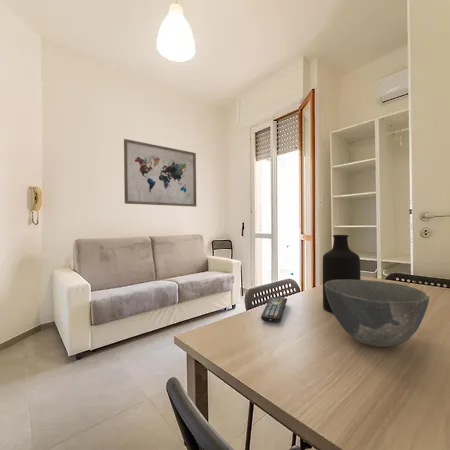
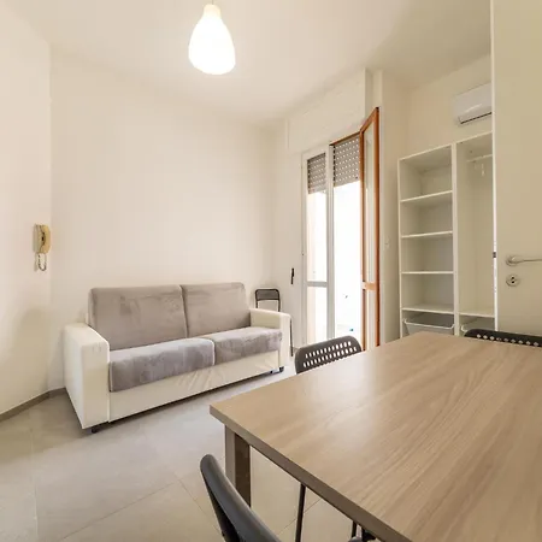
- bottle (341, 271)
- wall art (163, 176)
- remote control (275, 307)
- bowl (373, 314)
